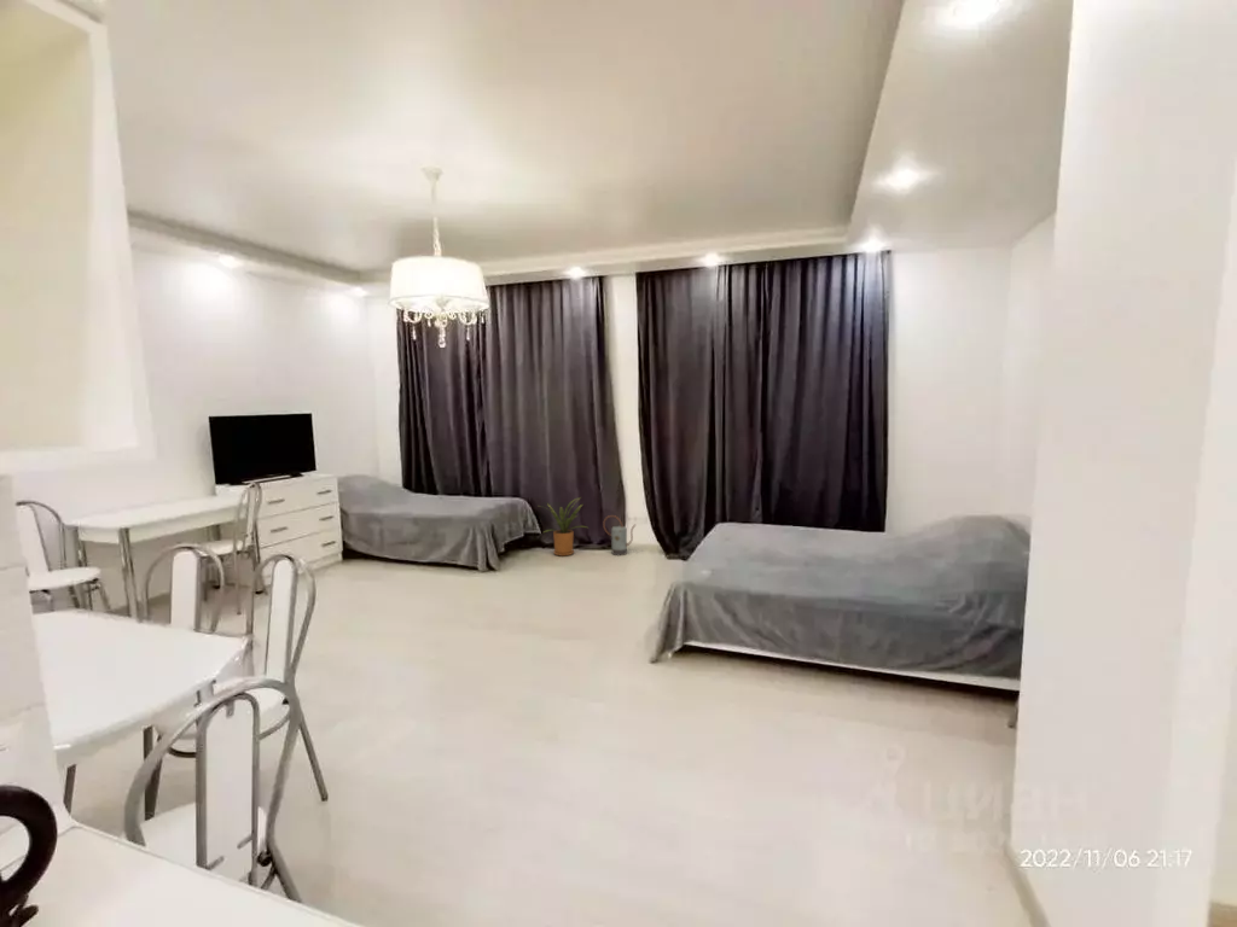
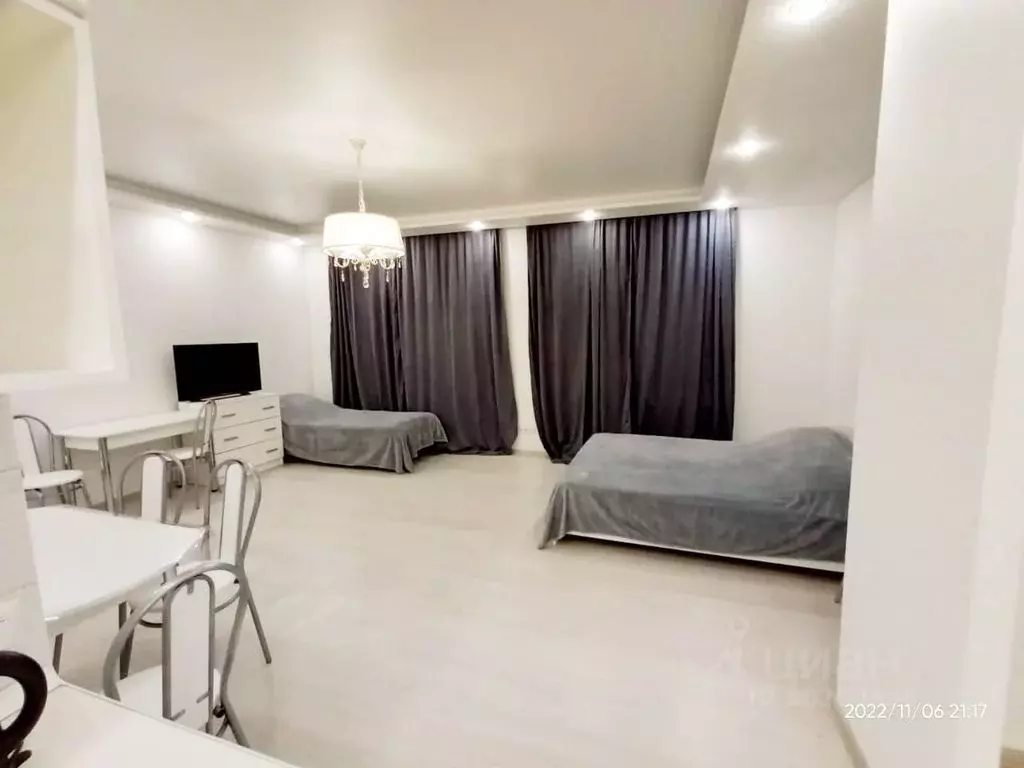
- house plant (563, 525)
- watering can (618, 535)
